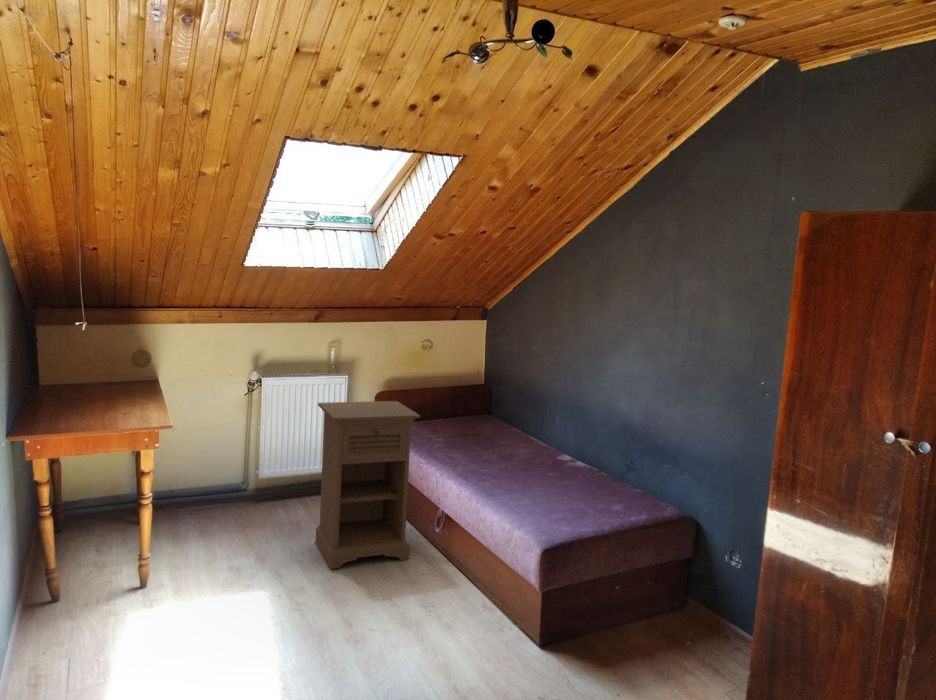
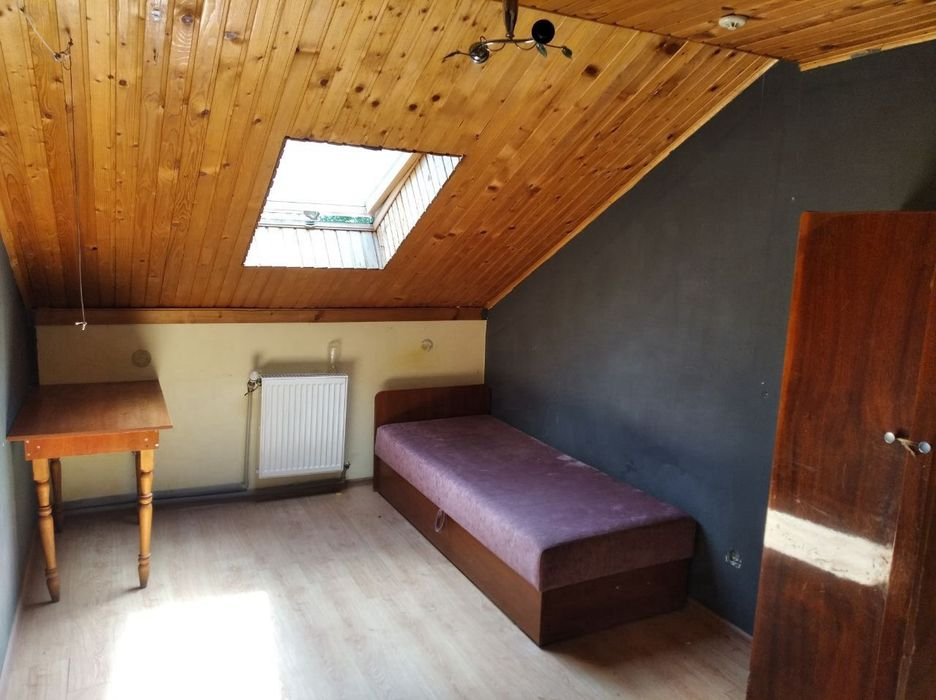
- nightstand (364, 480)
